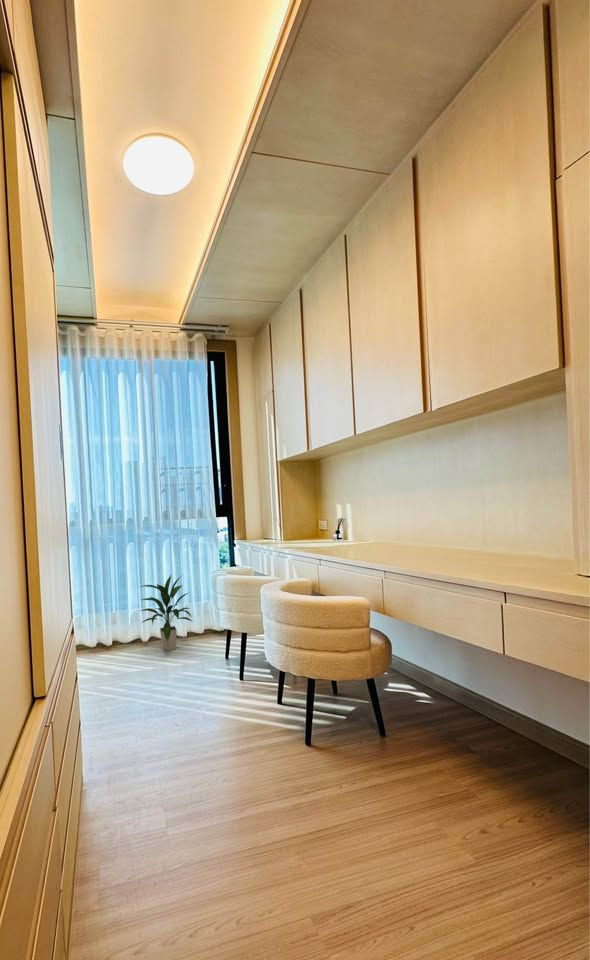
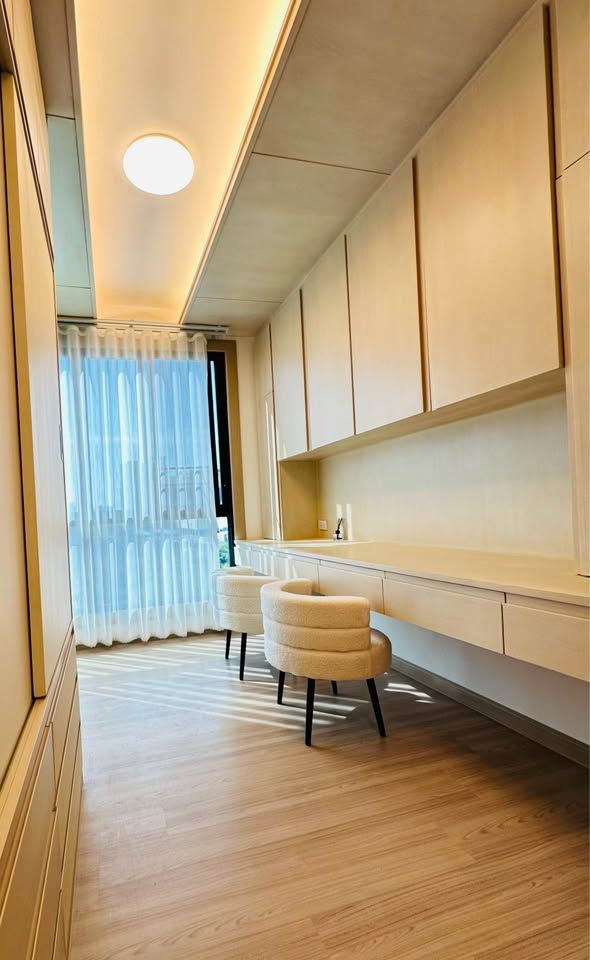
- indoor plant (166, 612)
